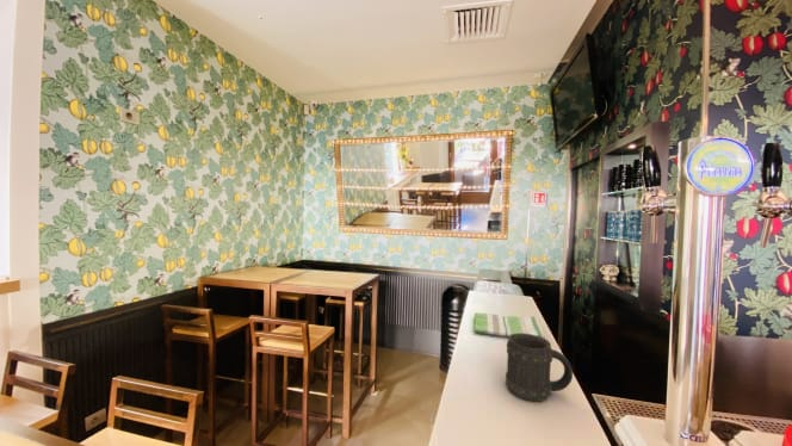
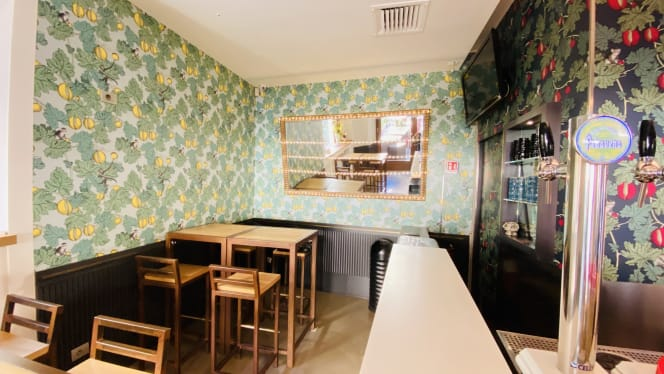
- dish towel (506, 323)
- beer mug (538, 366)
